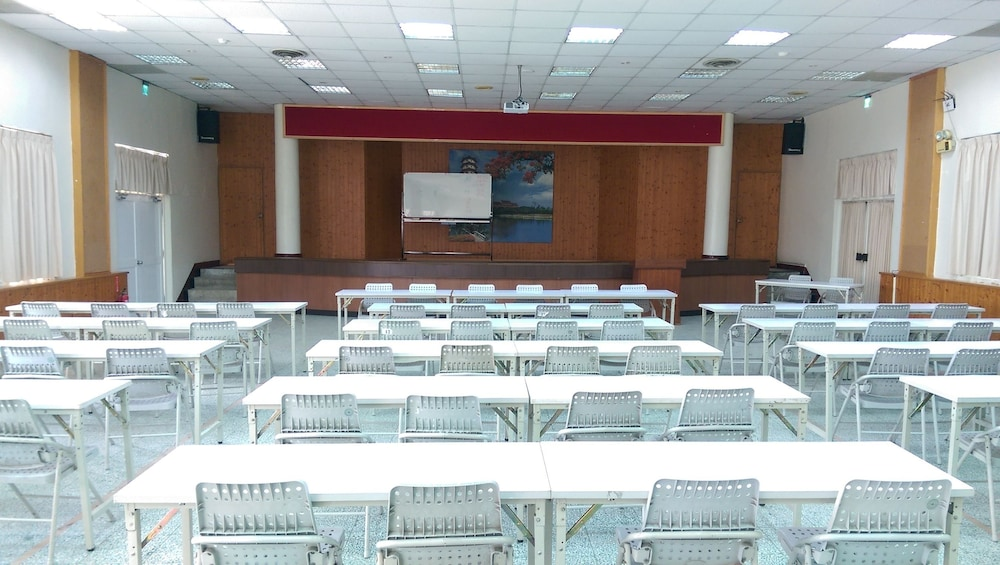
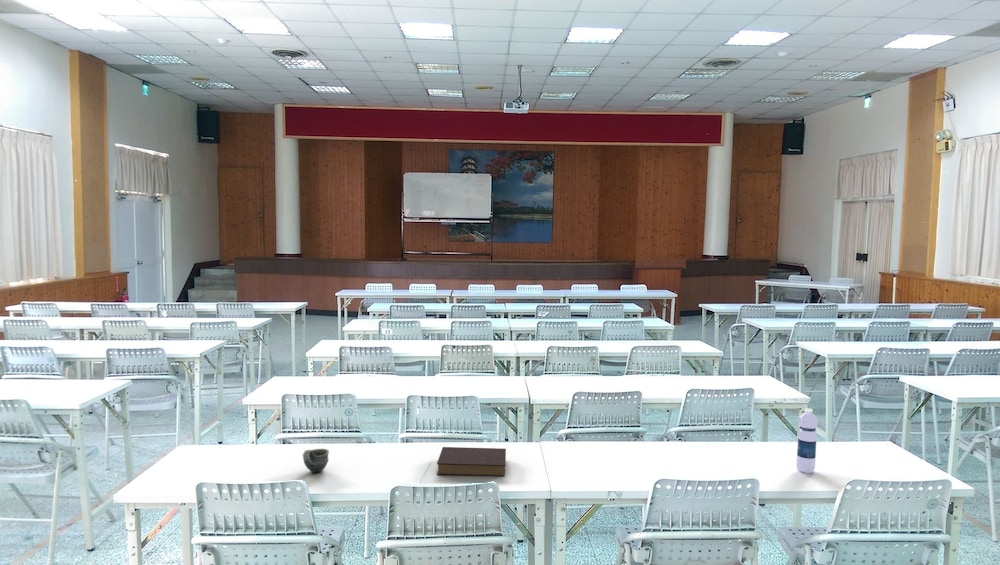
+ book (472, 461)
+ cup (313, 459)
+ water bottle (807, 439)
